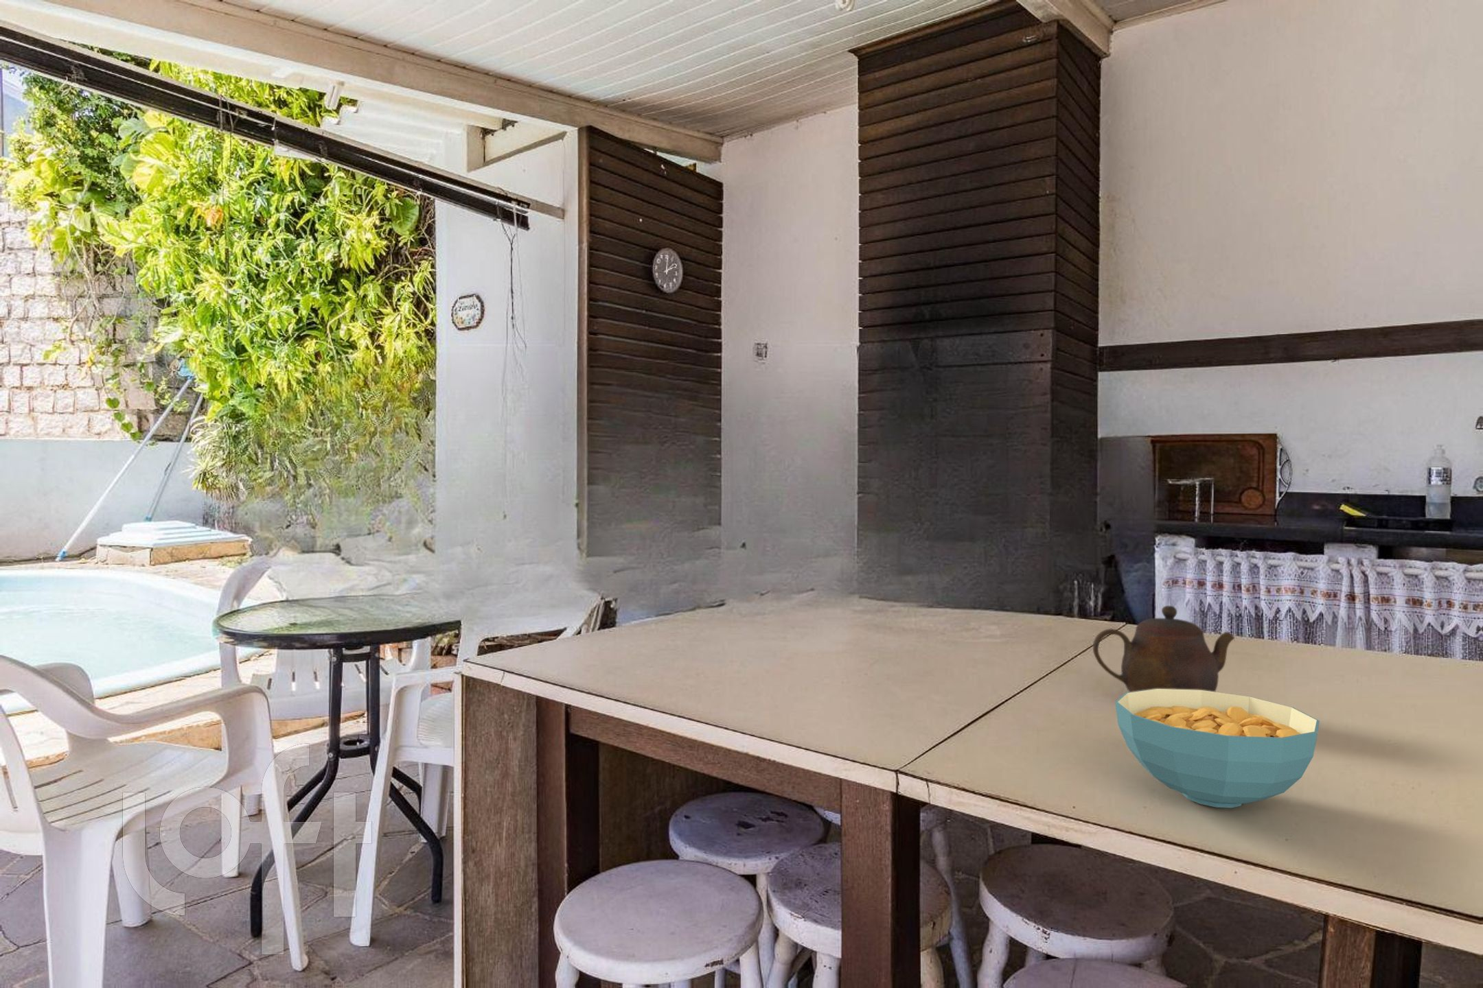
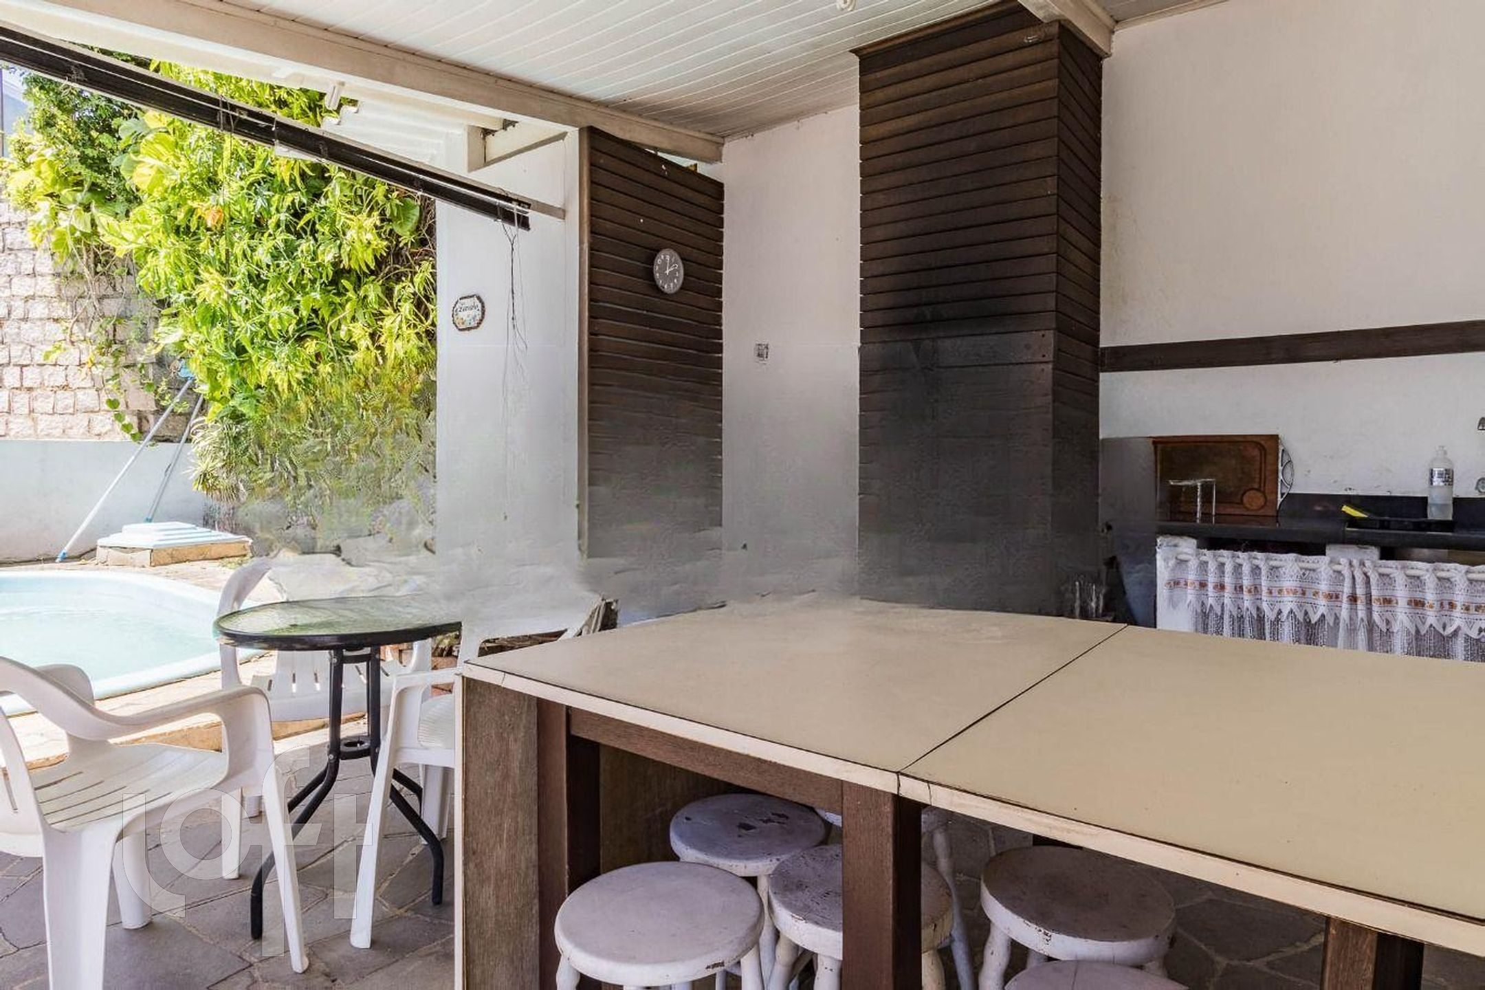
- teapot (1162, 655)
- cereal bowl (1213, 754)
